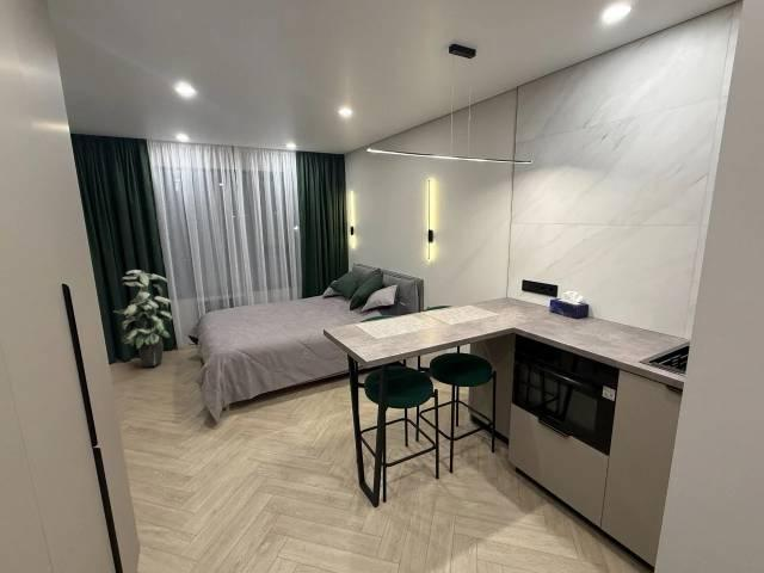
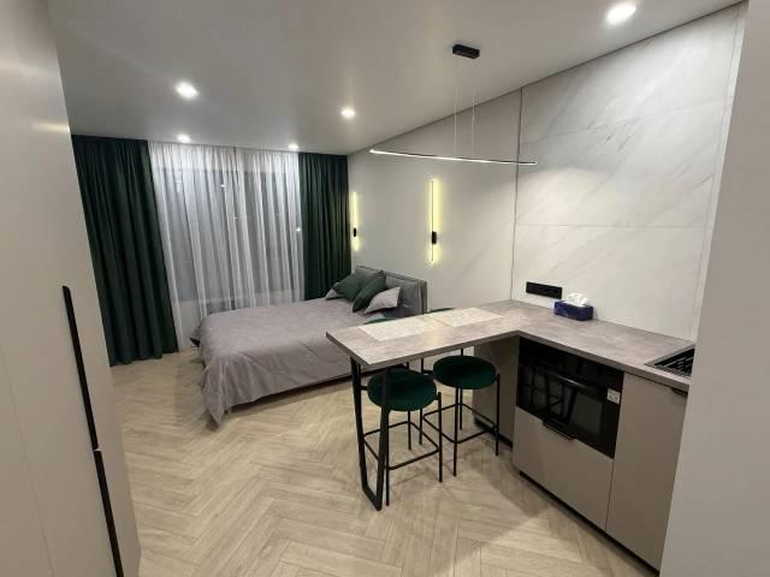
- indoor plant (144, 318)
